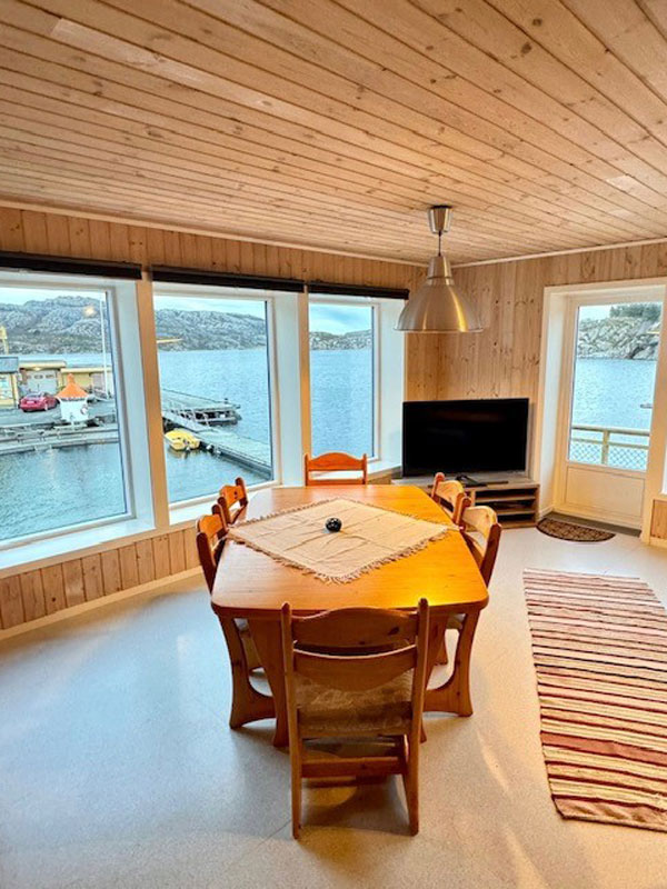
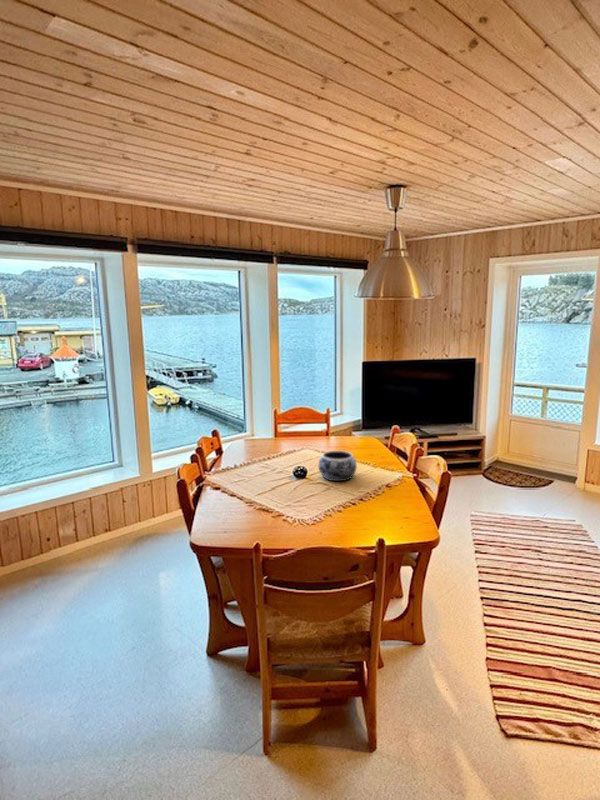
+ decorative bowl (337, 465)
